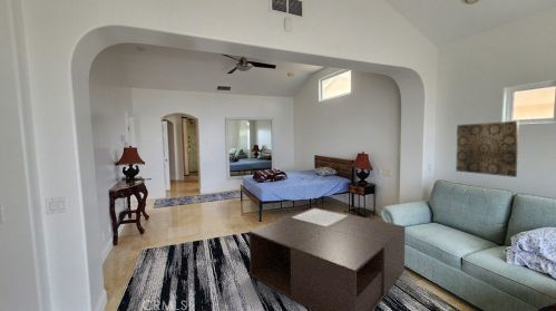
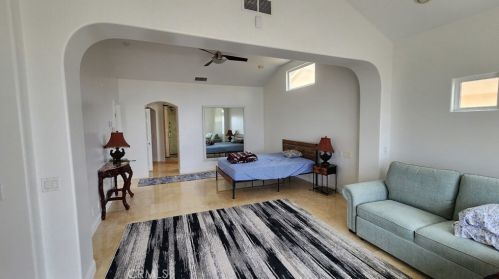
- coffee table (328, 251)
- wall art (484, 148)
